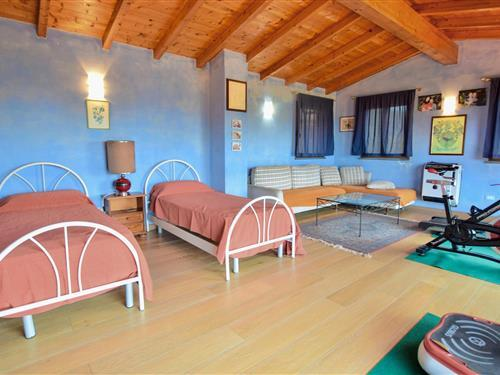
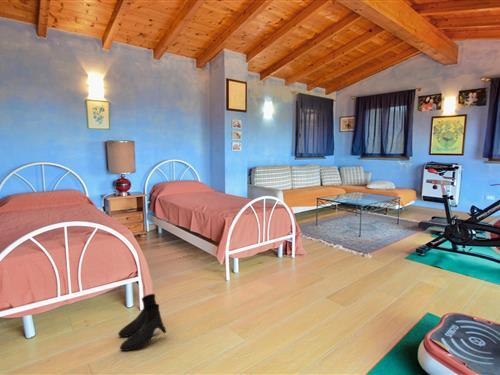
+ boots (141, 319)
